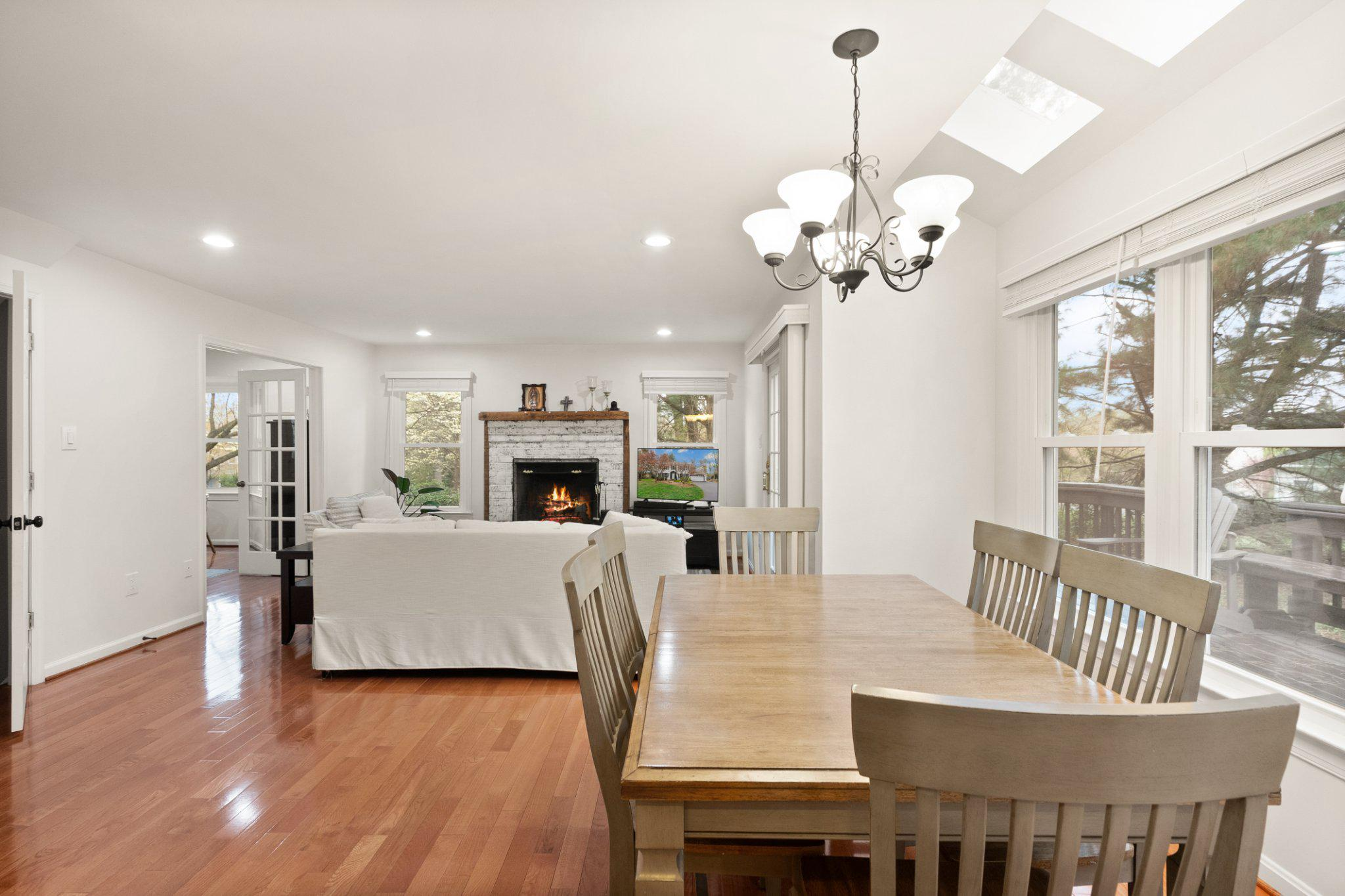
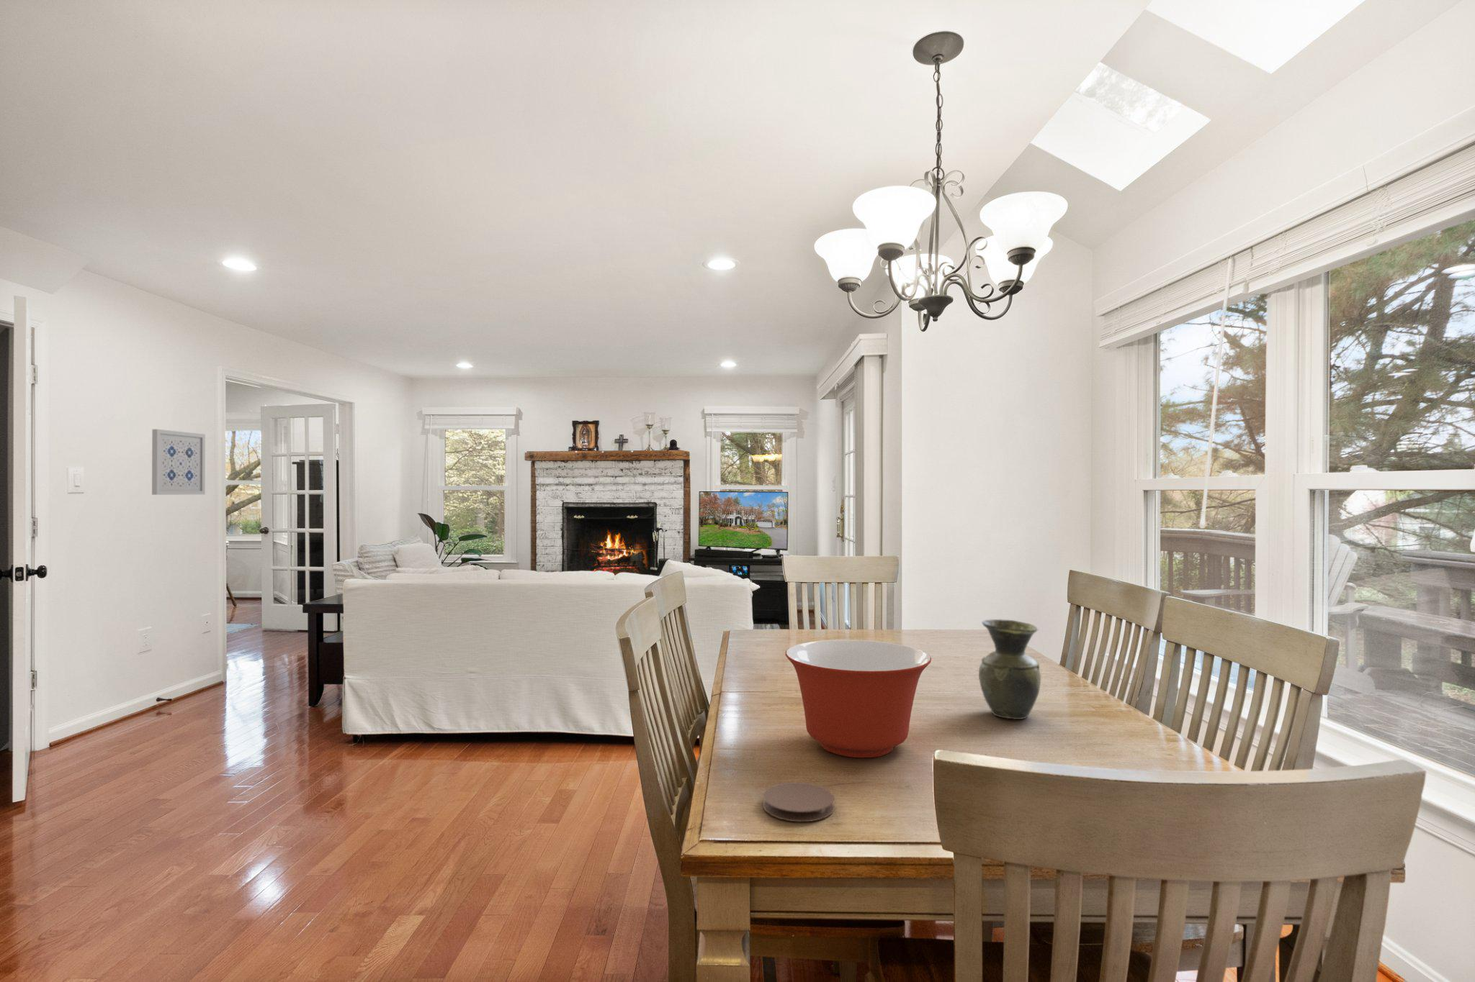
+ vase (1009, 669)
+ wall art (180, 463)
+ mixing bowl (856, 699)
+ coaster (798, 801)
